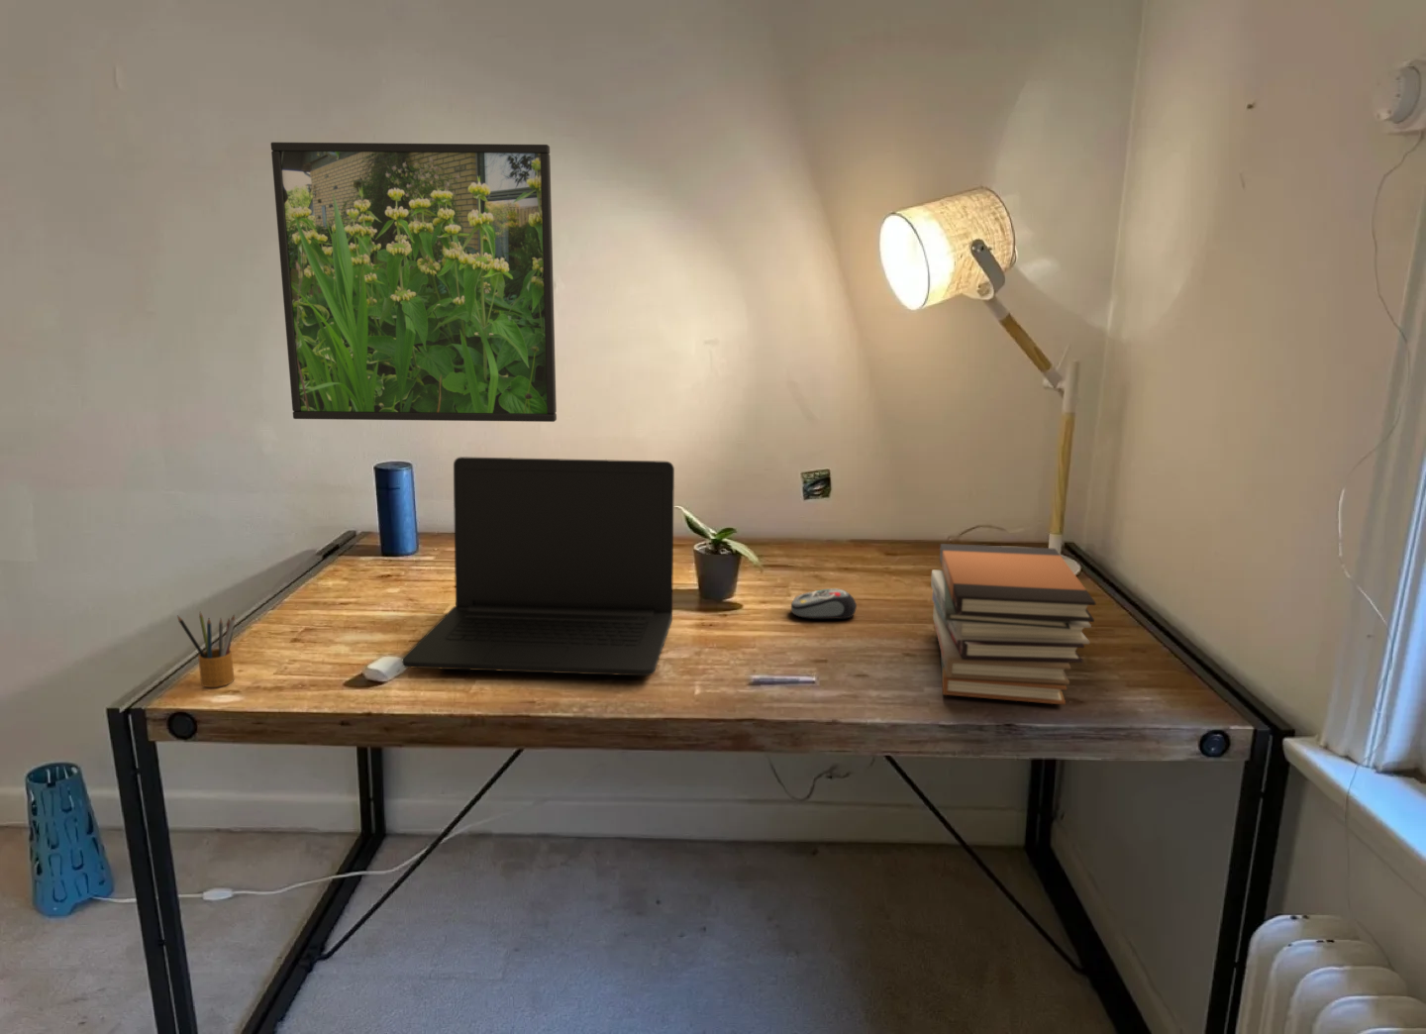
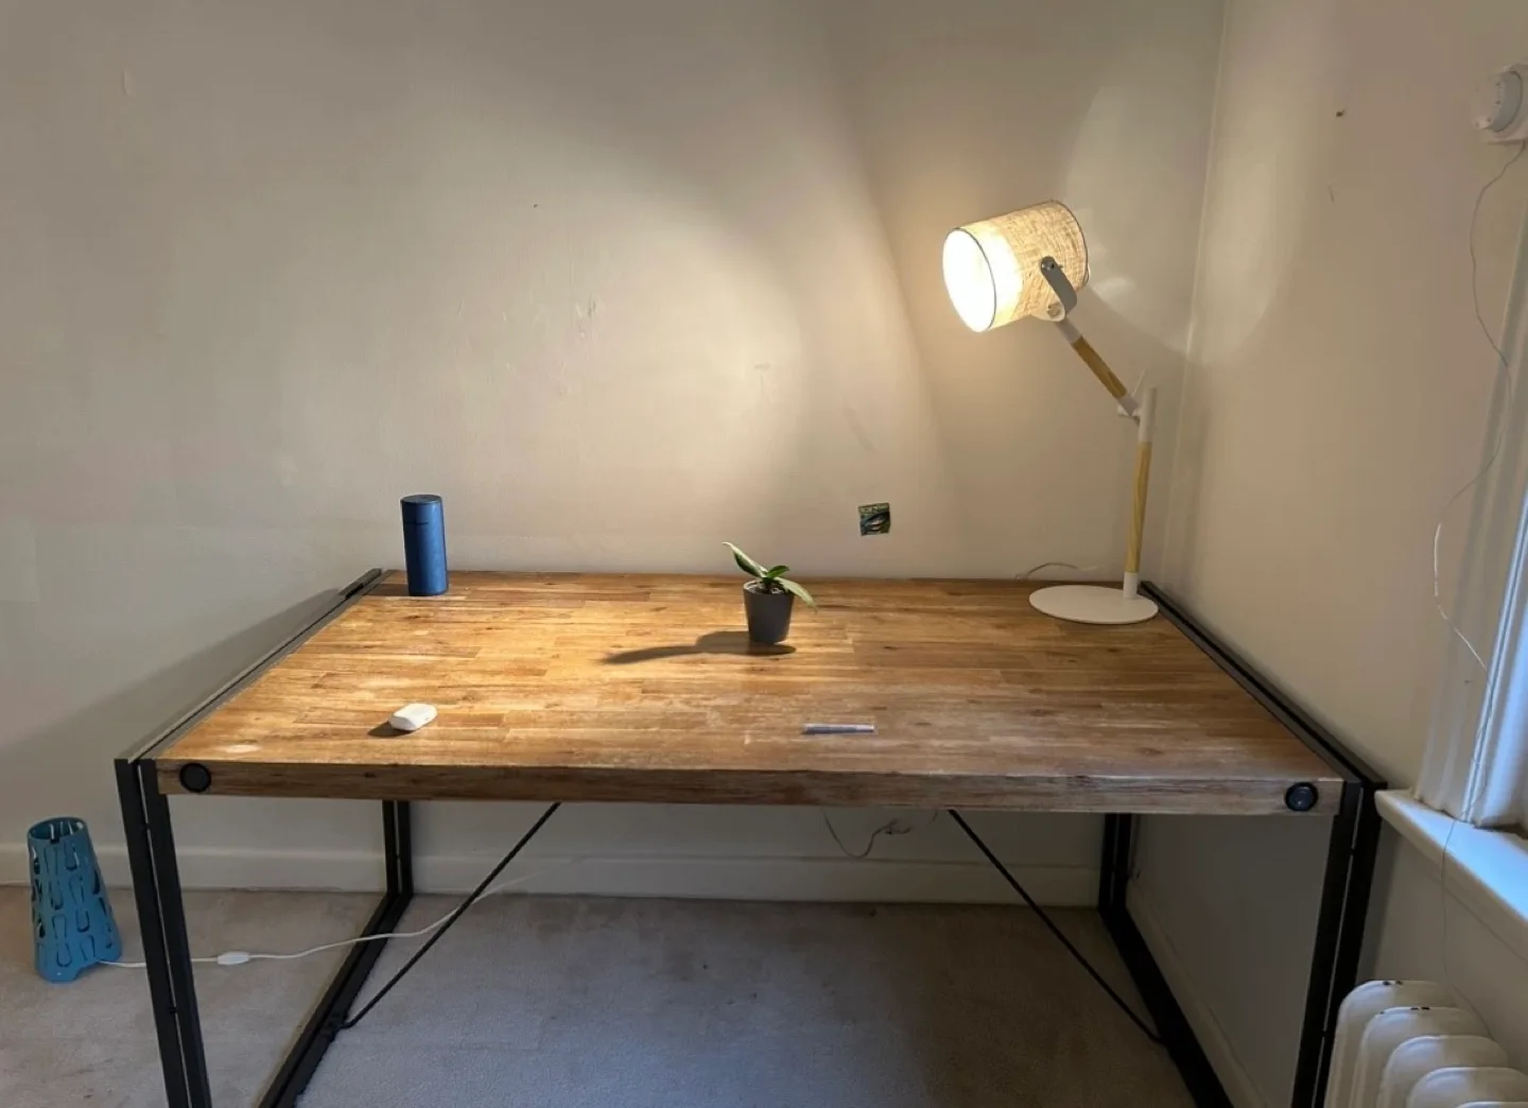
- laptop (546, 559)
- computer mouse (824, 601)
- pencil box (211, 647)
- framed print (417, 286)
- book stack (1003, 617)
